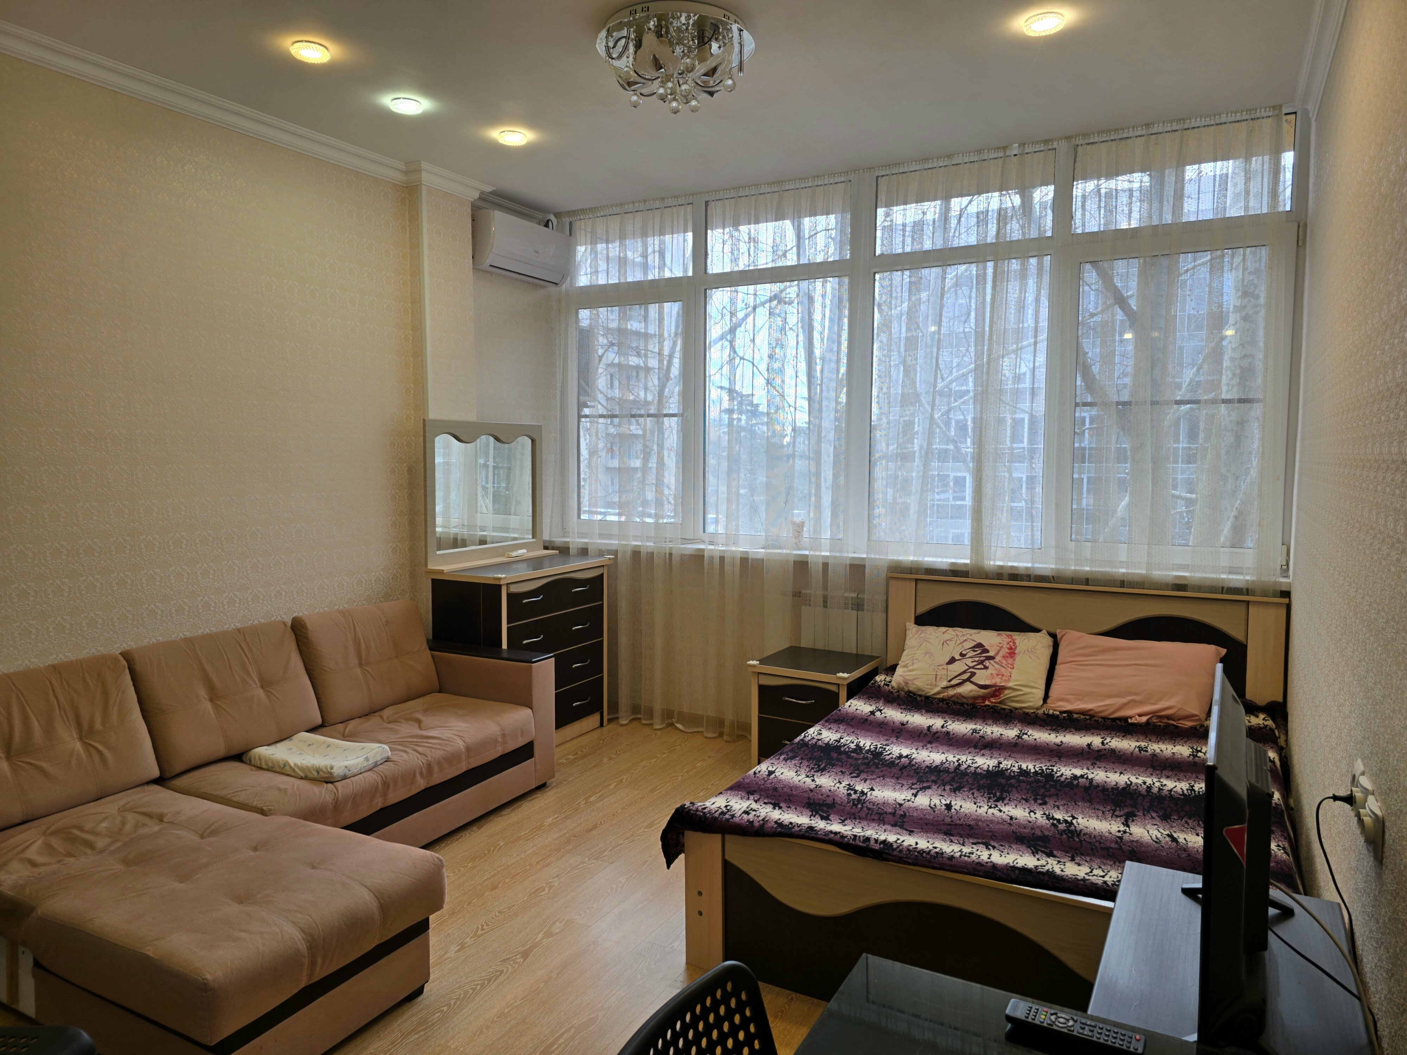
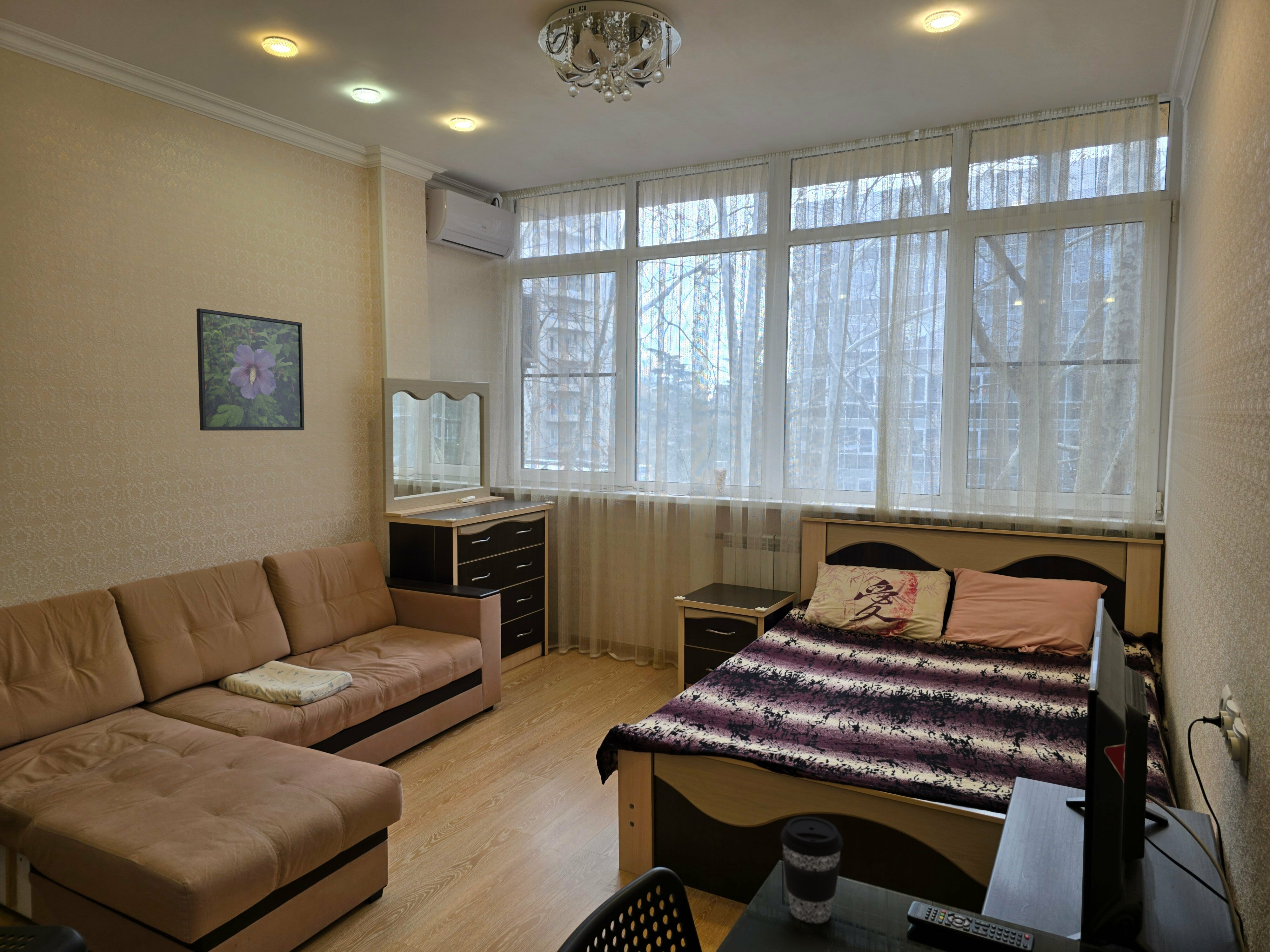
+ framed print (254, 374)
+ coffee cup (811, 870)
